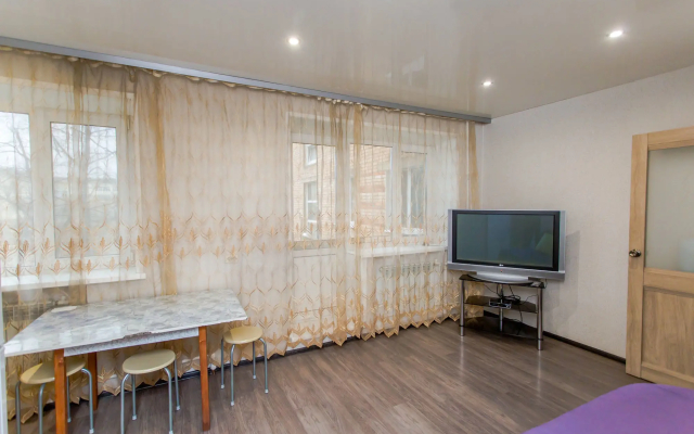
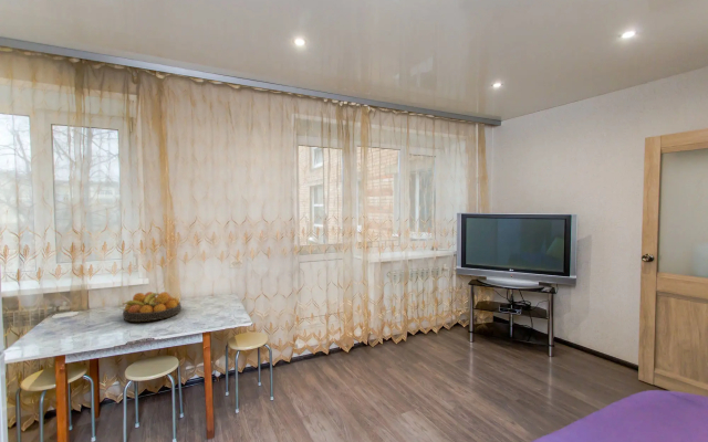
+ fruit bowl (153, 303)
